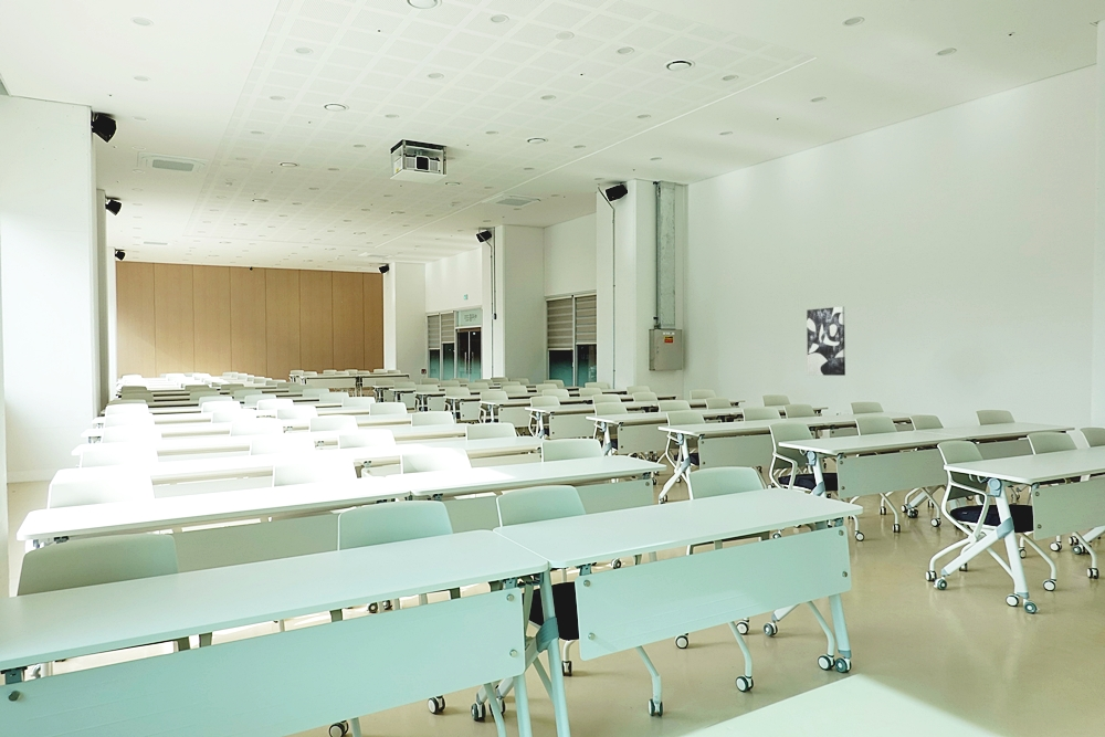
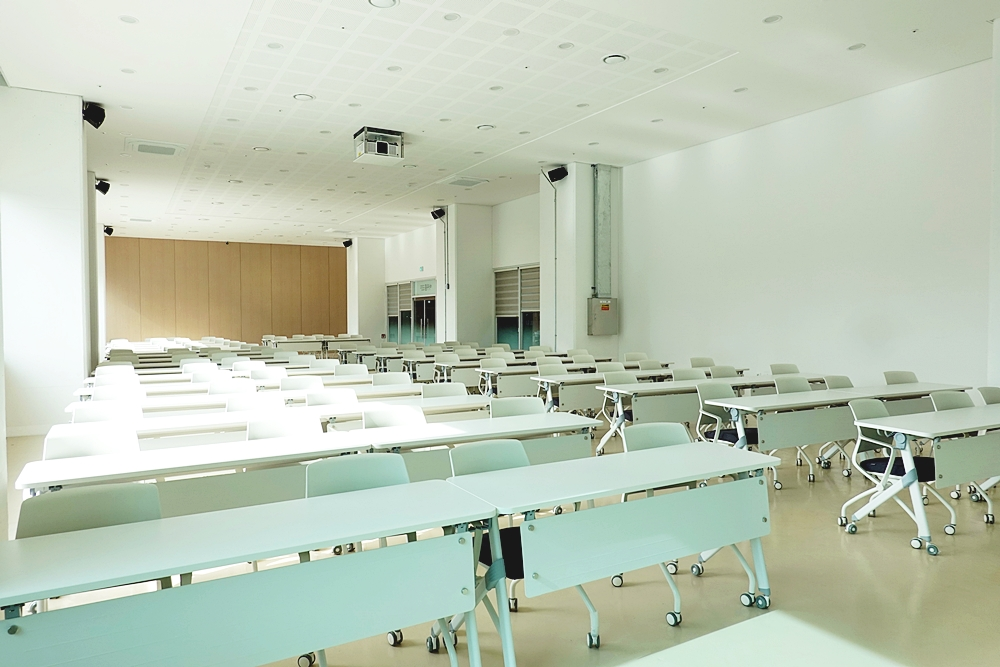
- wall art (825, 341)
